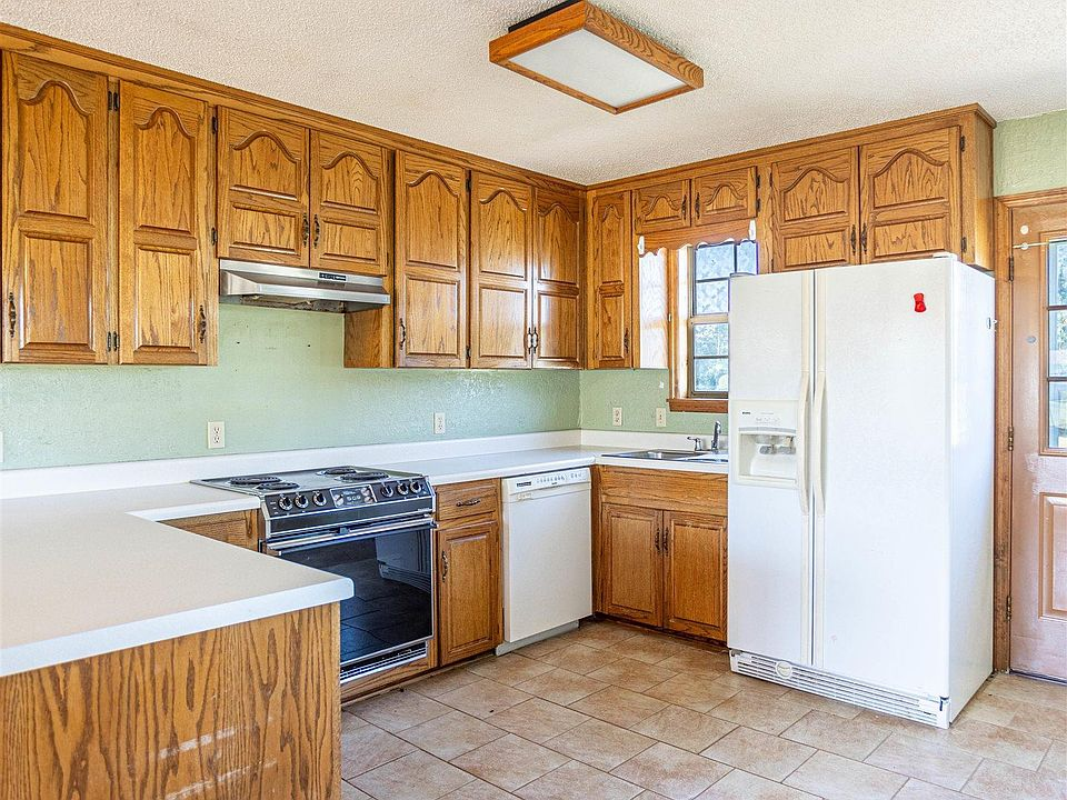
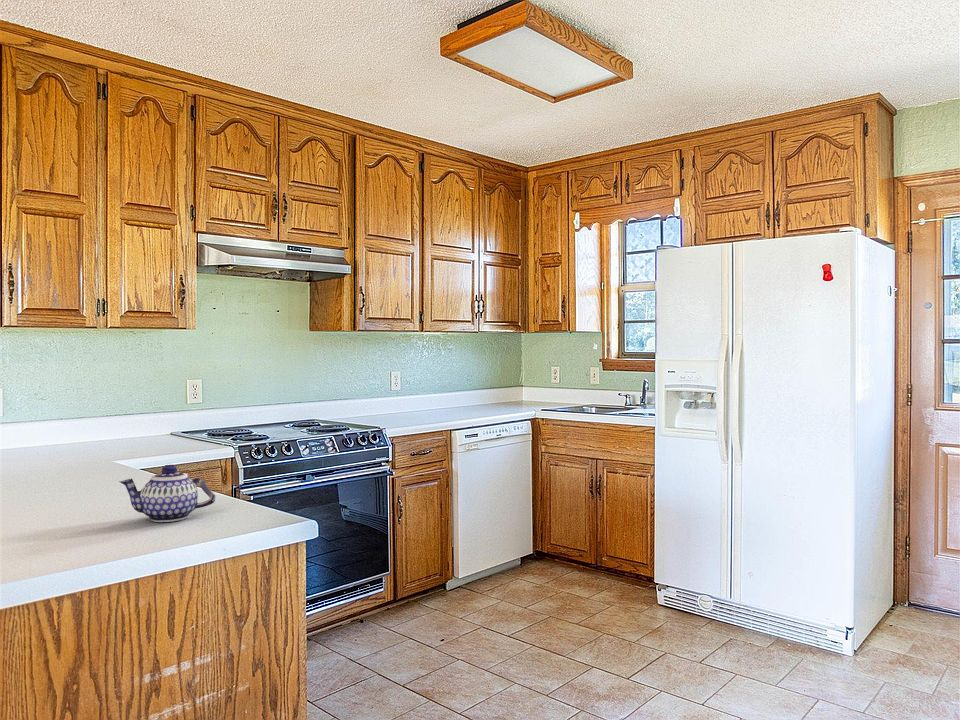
+ teapot (168, 491)
